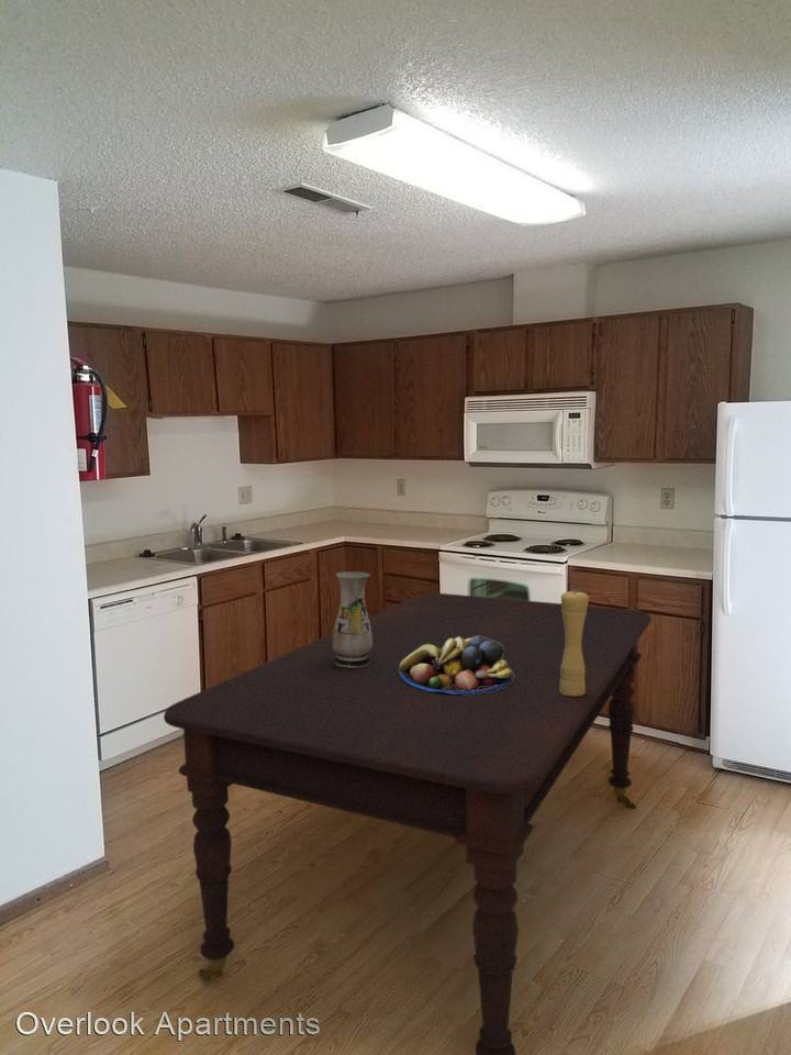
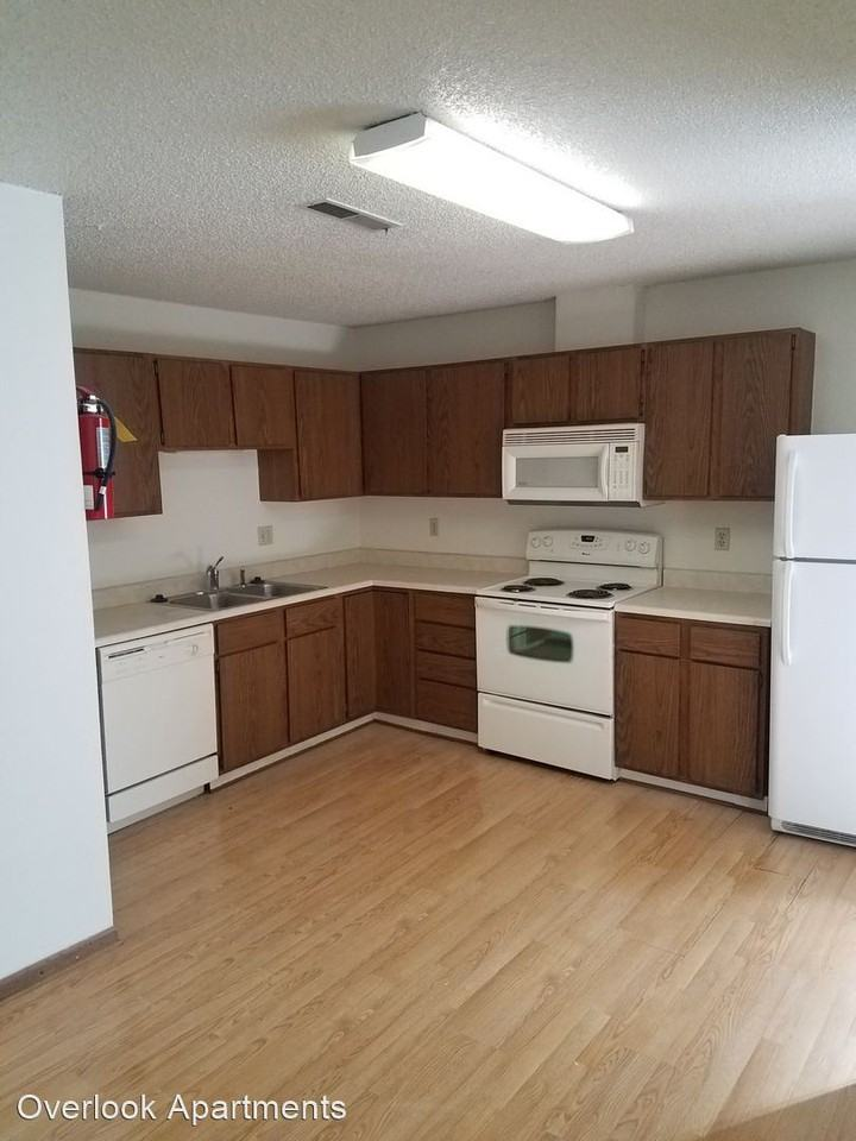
- pepper mill (573, 641)
- dining table (455, 768)
- vase (352, 618)
- fruit bowl (456, 656)
